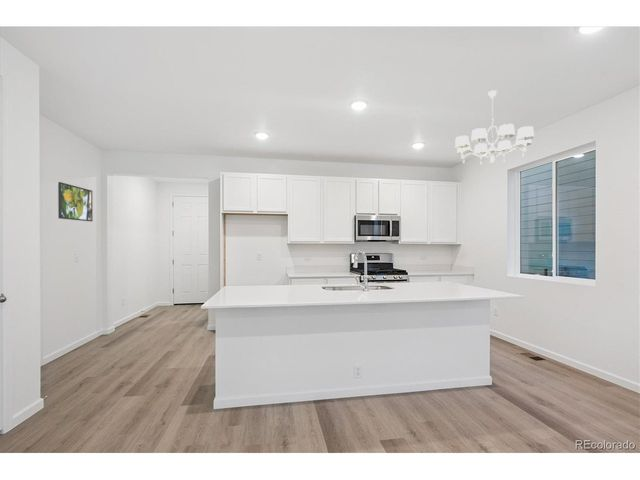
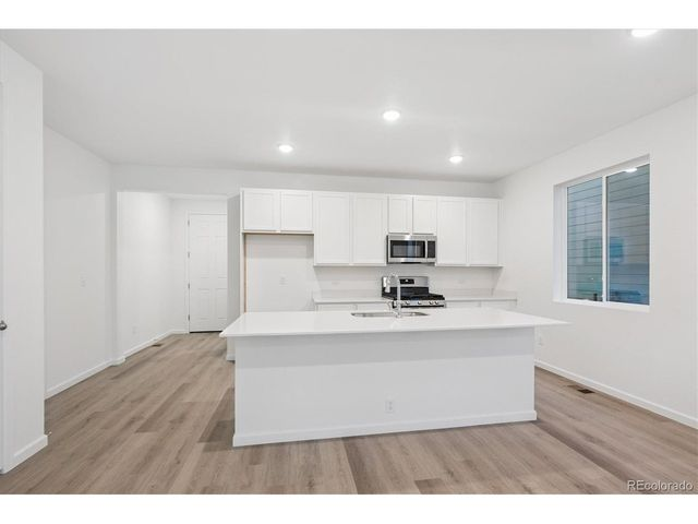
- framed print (76, 203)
- chandelier (491, 127)
